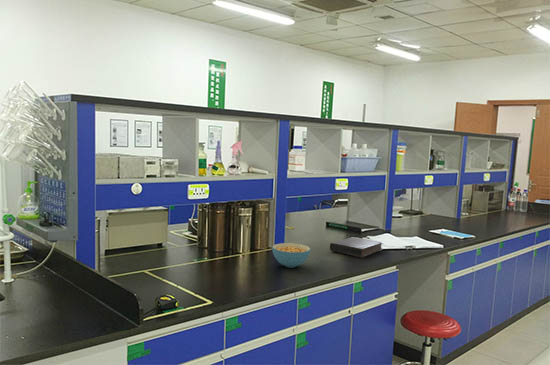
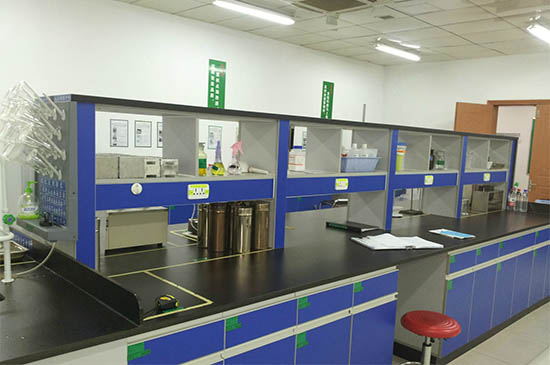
- cereal bowl (291, 256)
- book (356, 246)
